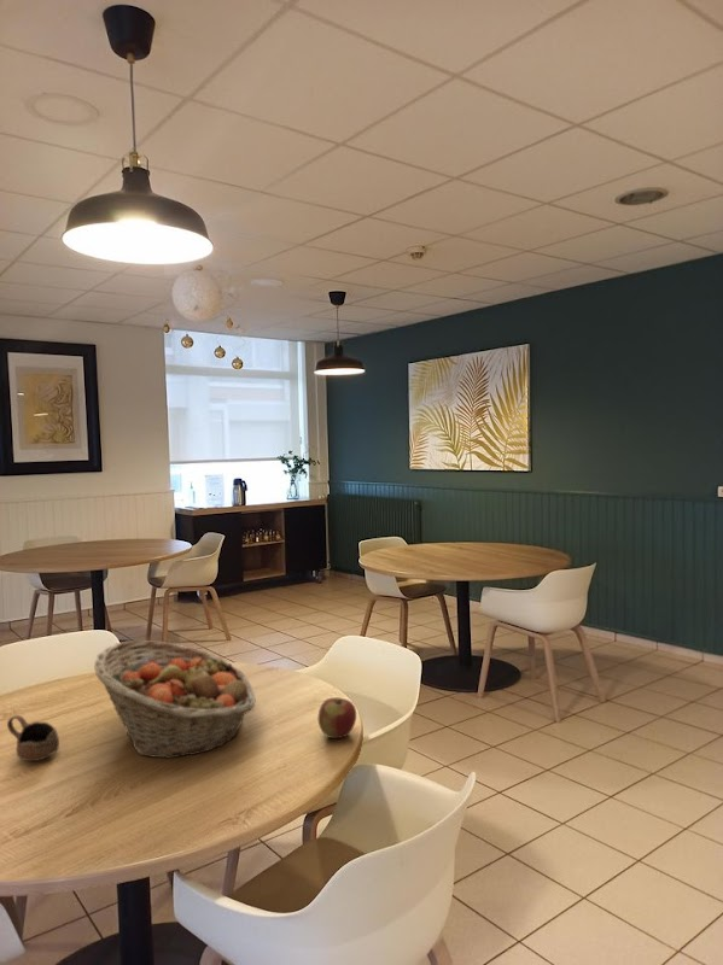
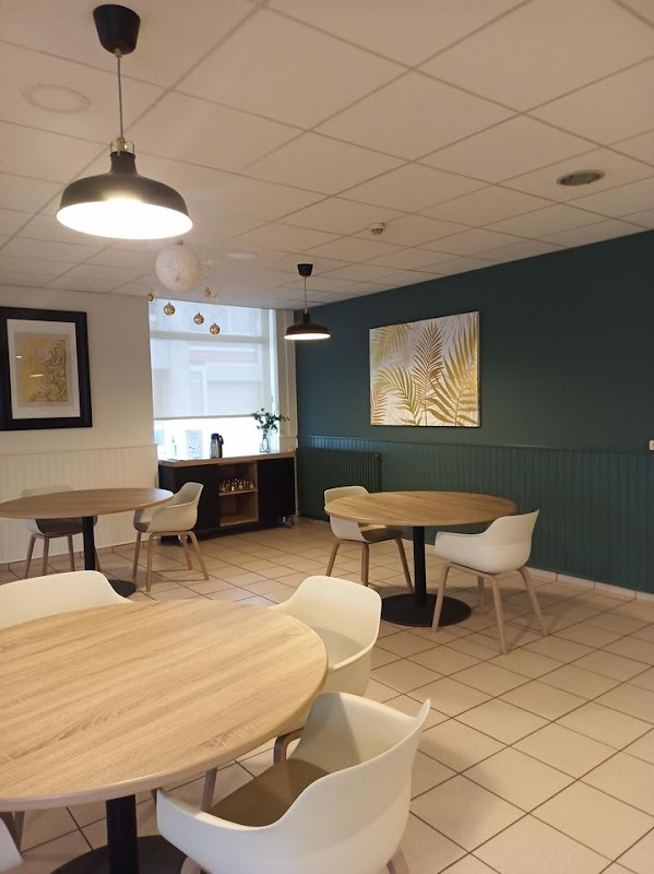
- fruit basket (177, 690)
- apple (337, 715)
- cup (34, 735)
